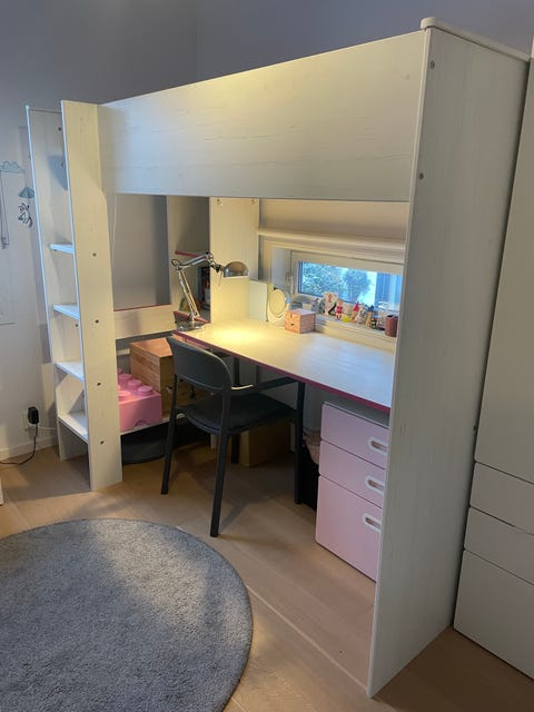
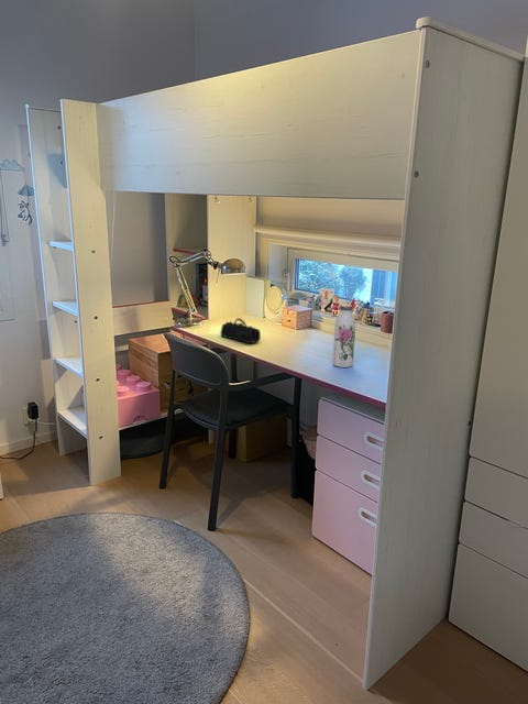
+ pencil case (240, 328)
+ water bottle (344, 334)
